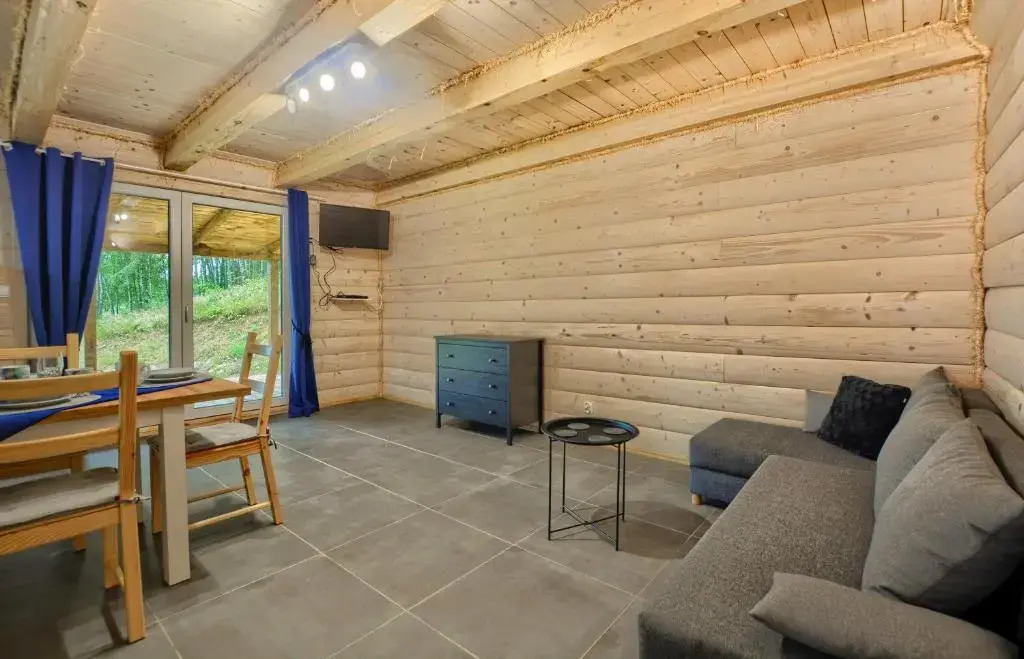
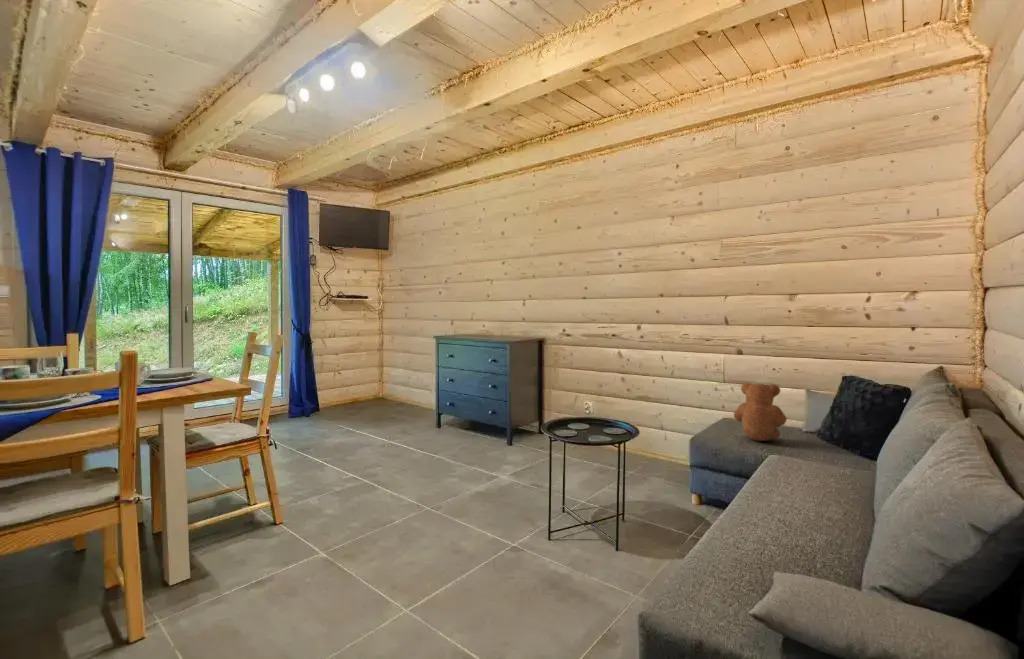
+ teddy bear (760, 412)
